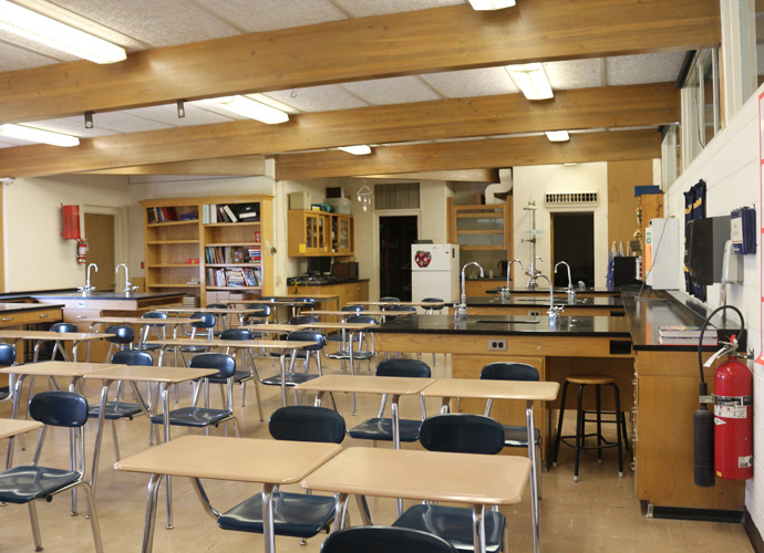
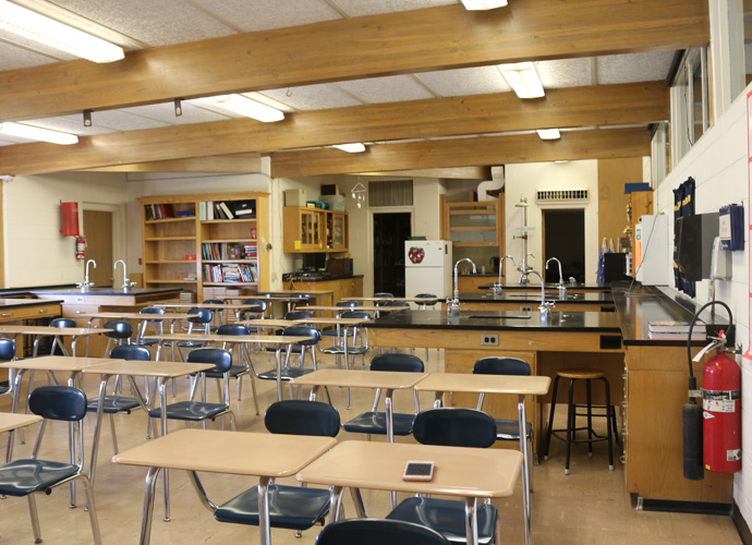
+ cell phone (419, 470)
